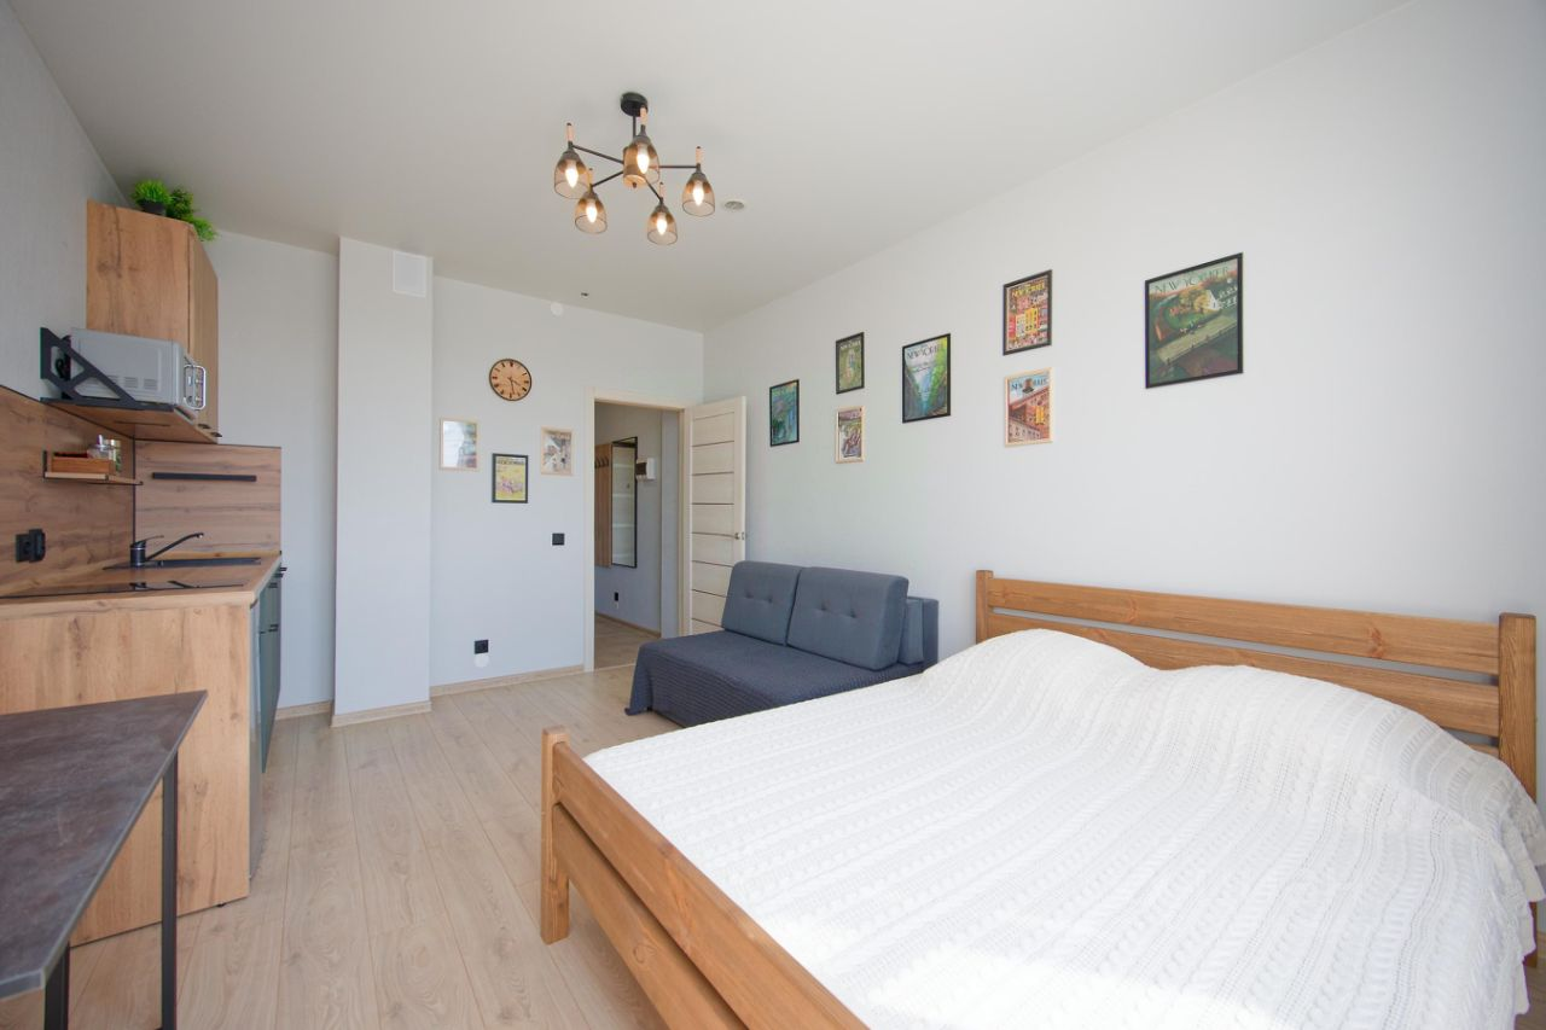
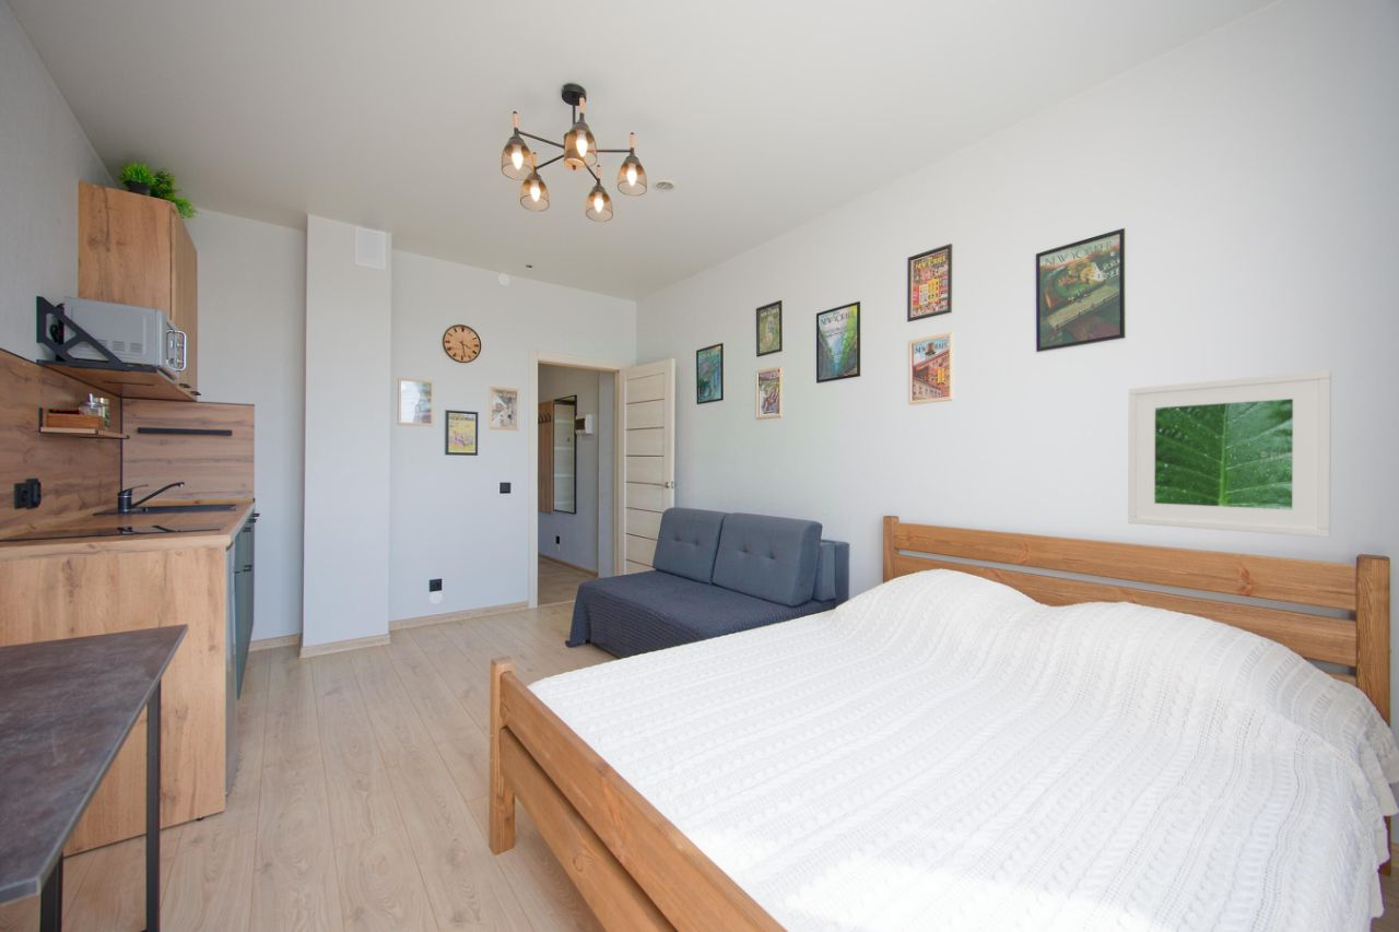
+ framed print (1219, 455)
